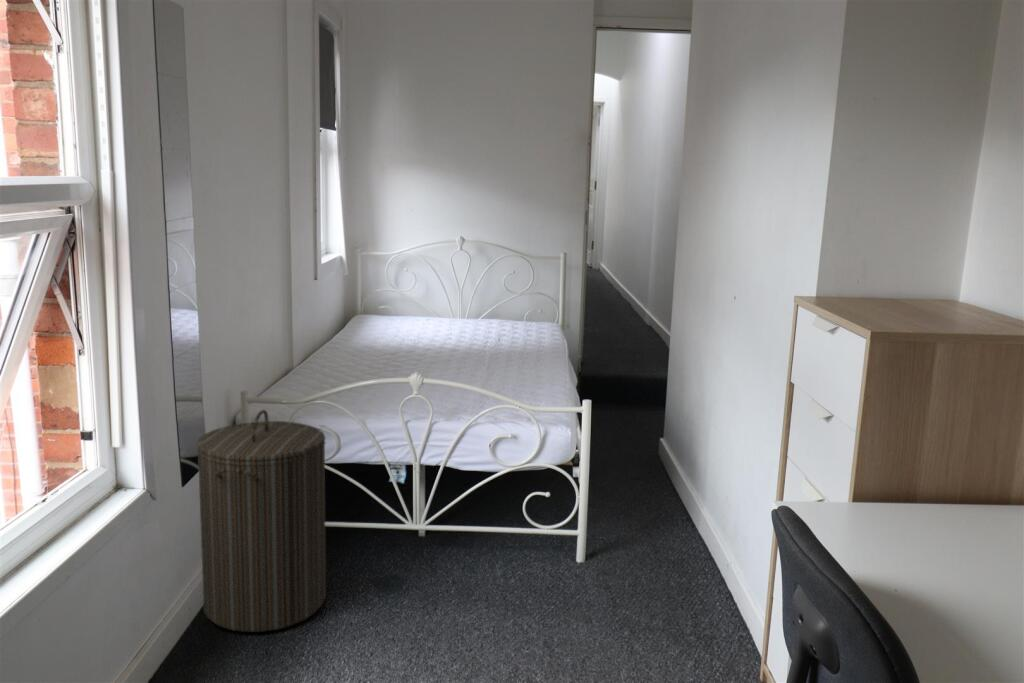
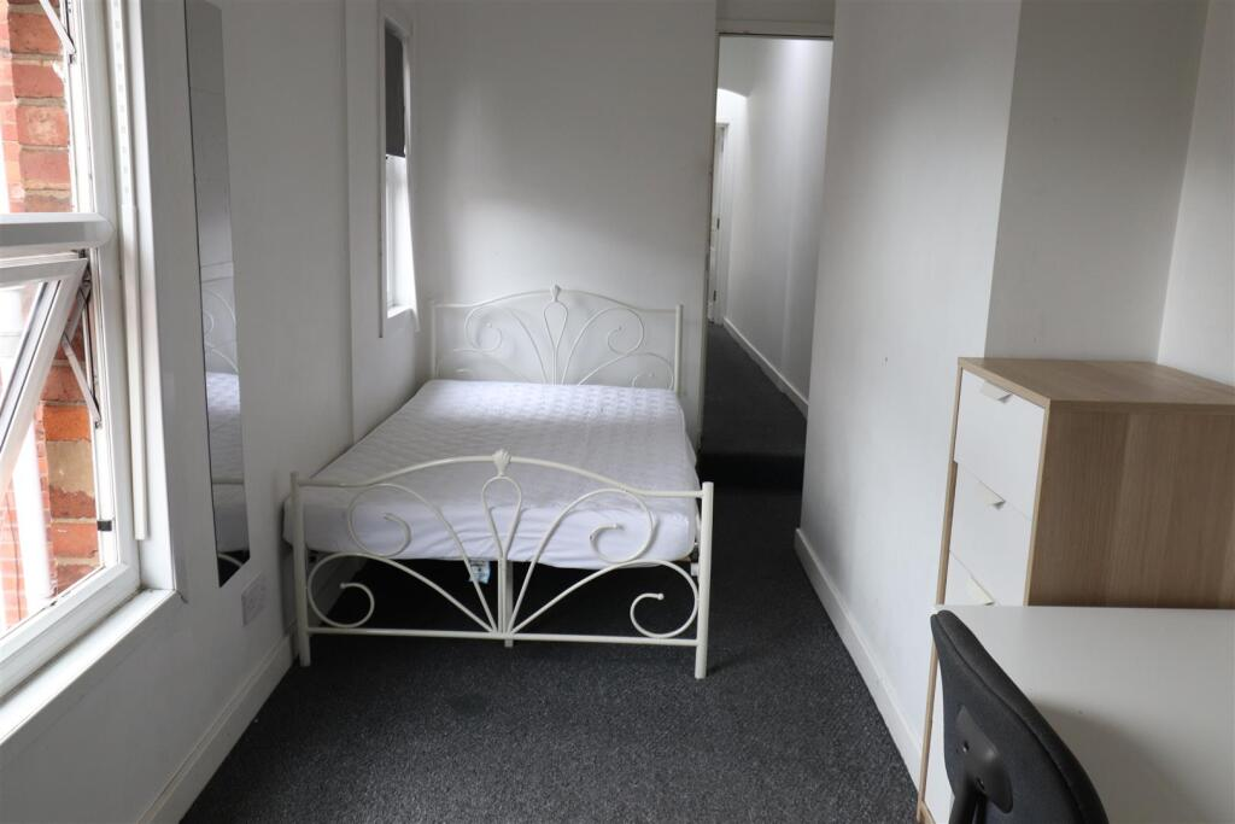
- laundry hamper (264, 508)
